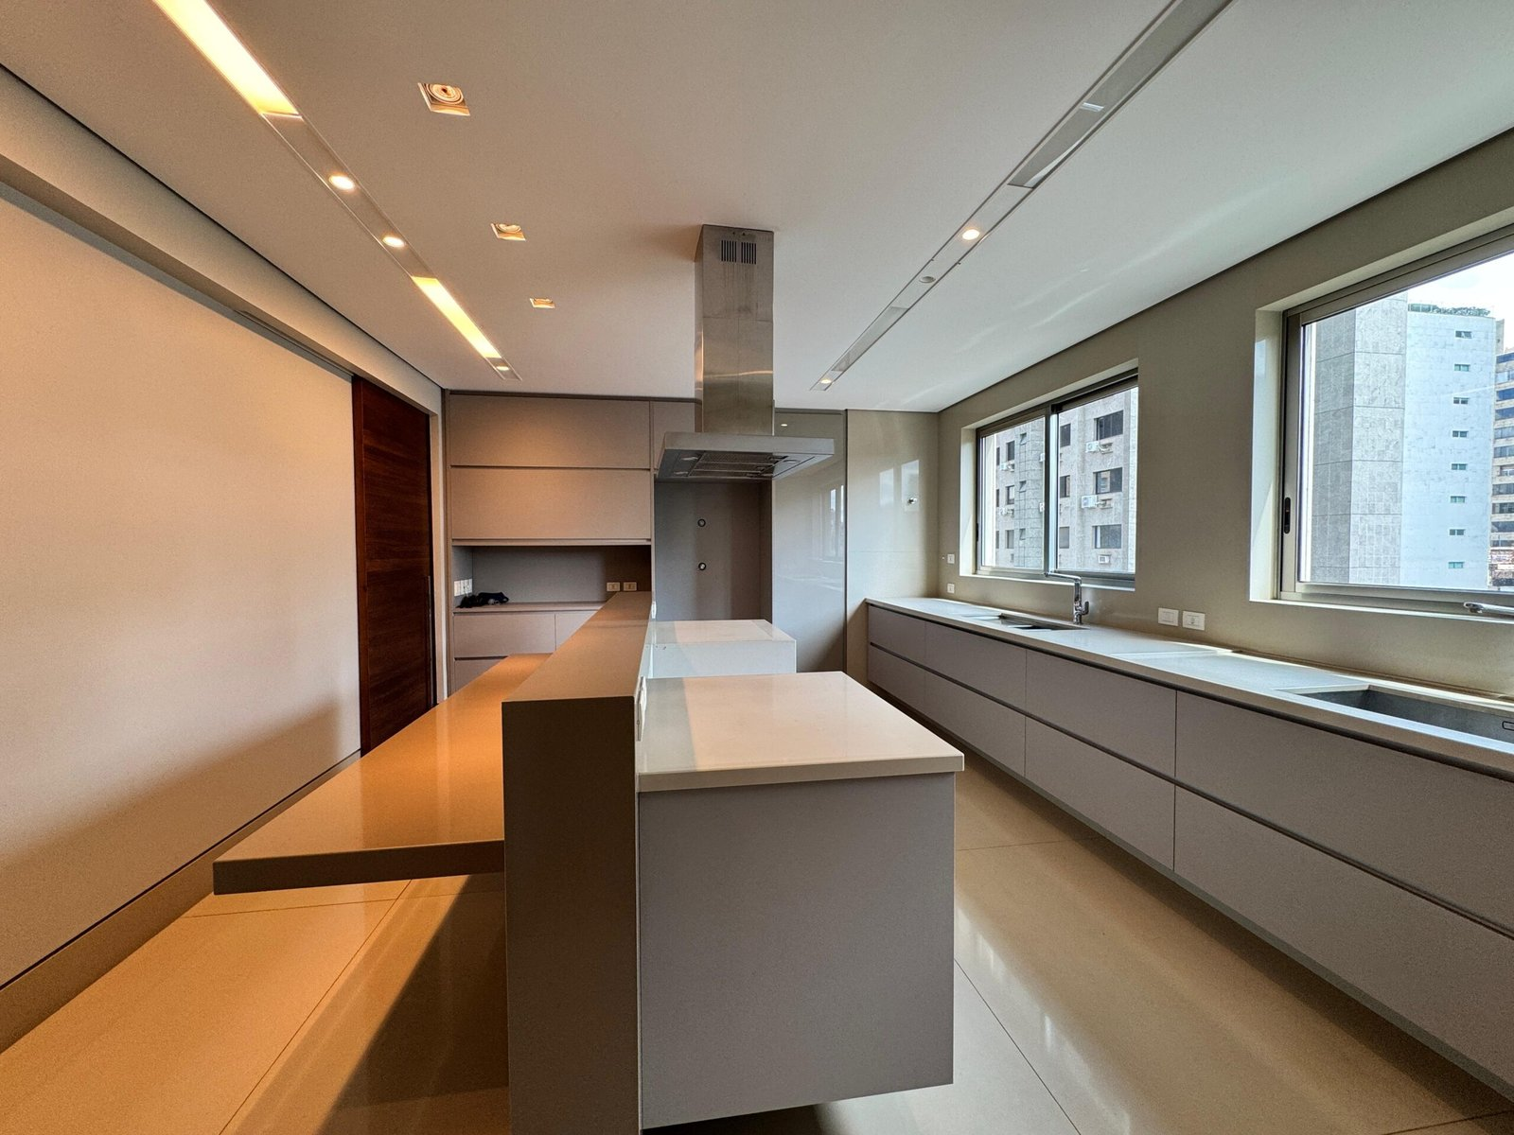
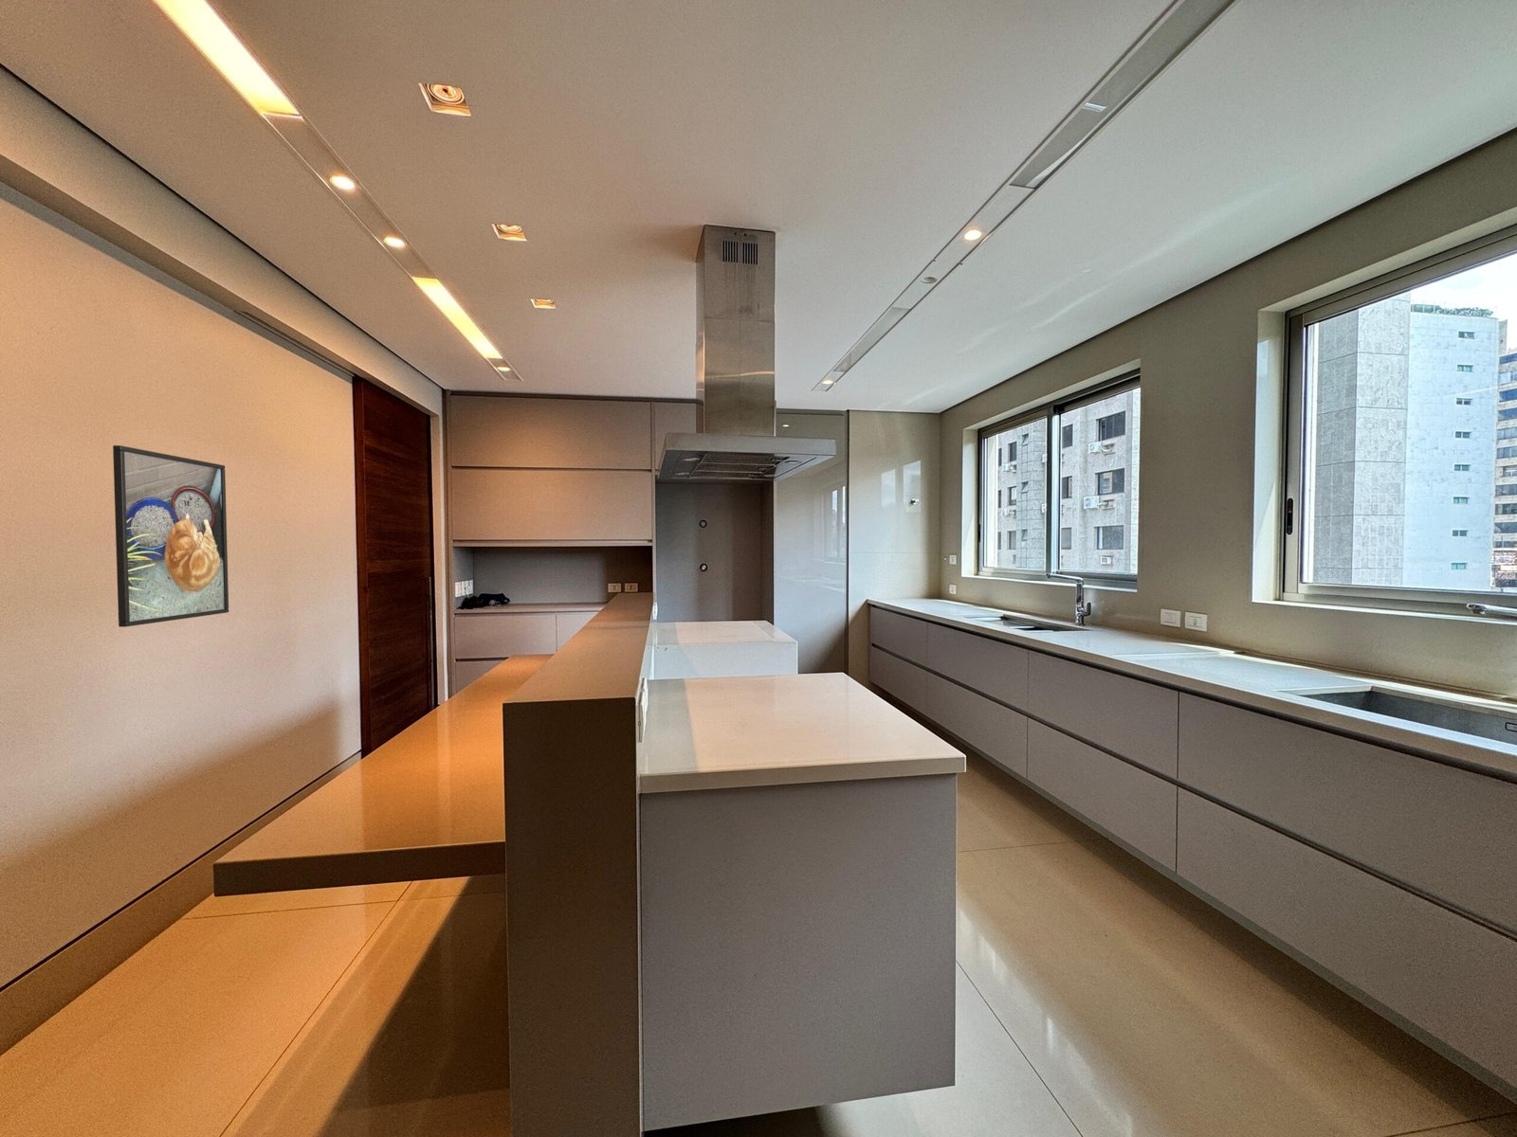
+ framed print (177, 537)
